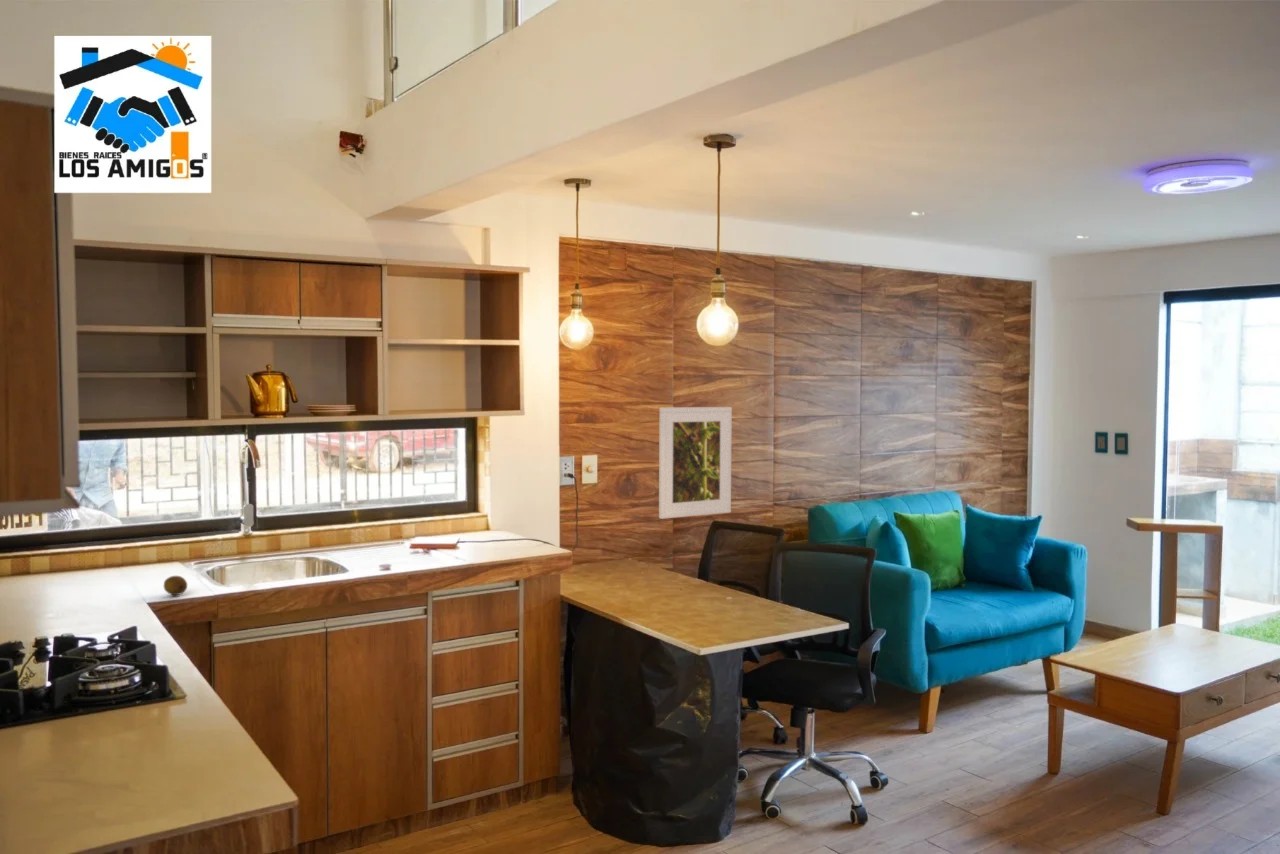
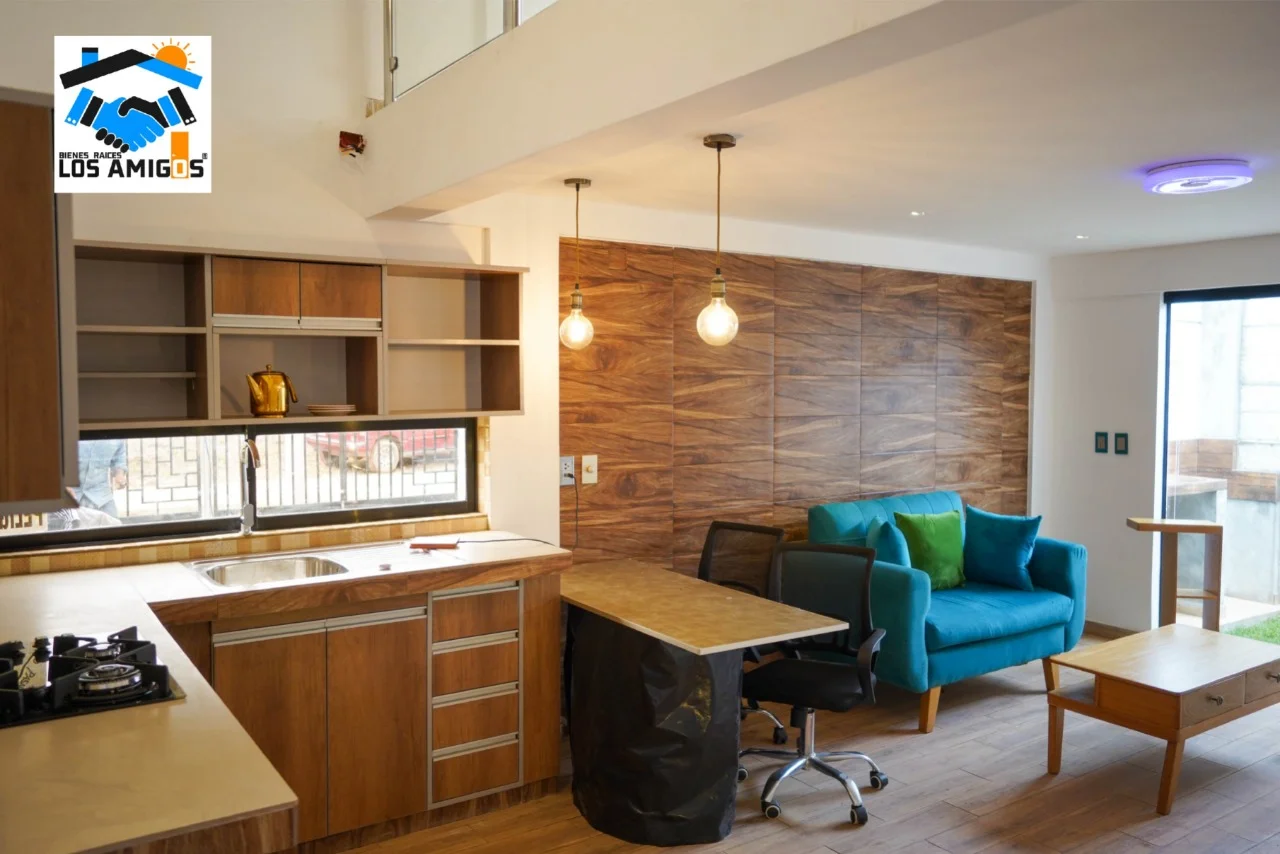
- fruit (175, 585)
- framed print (696, 461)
